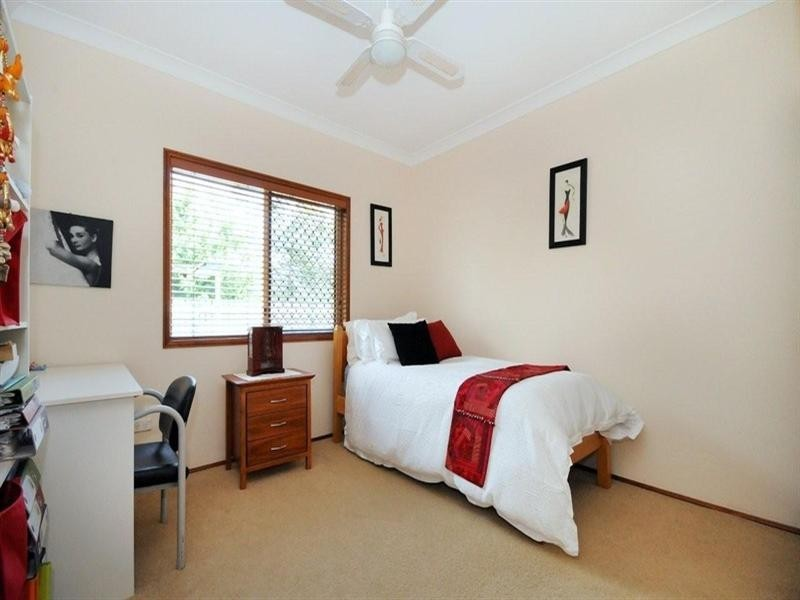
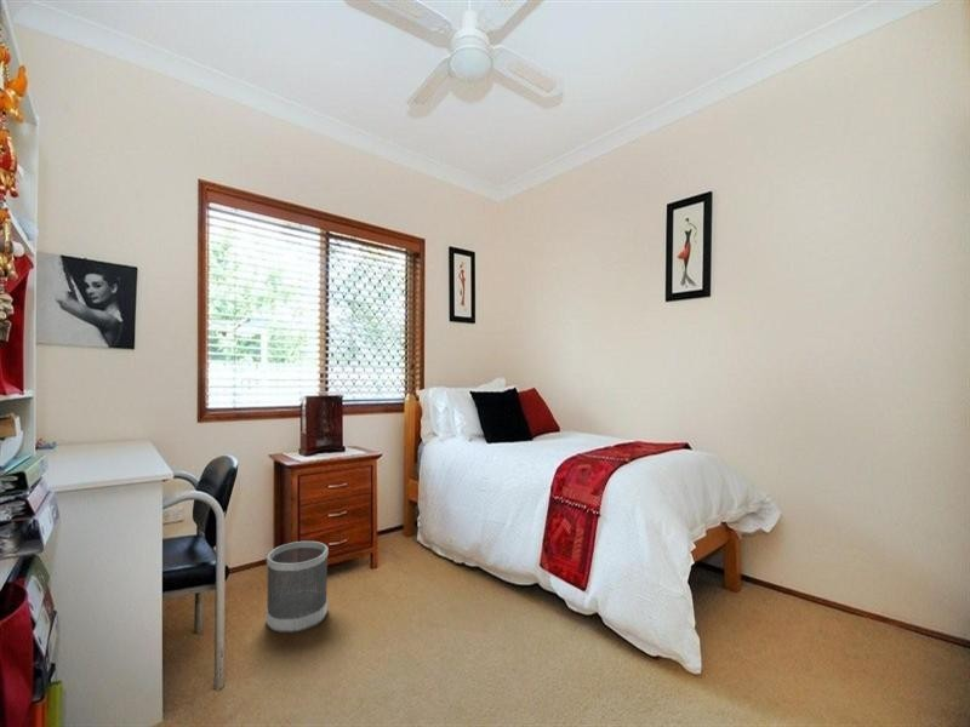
+ wastebasket (297, 584)
